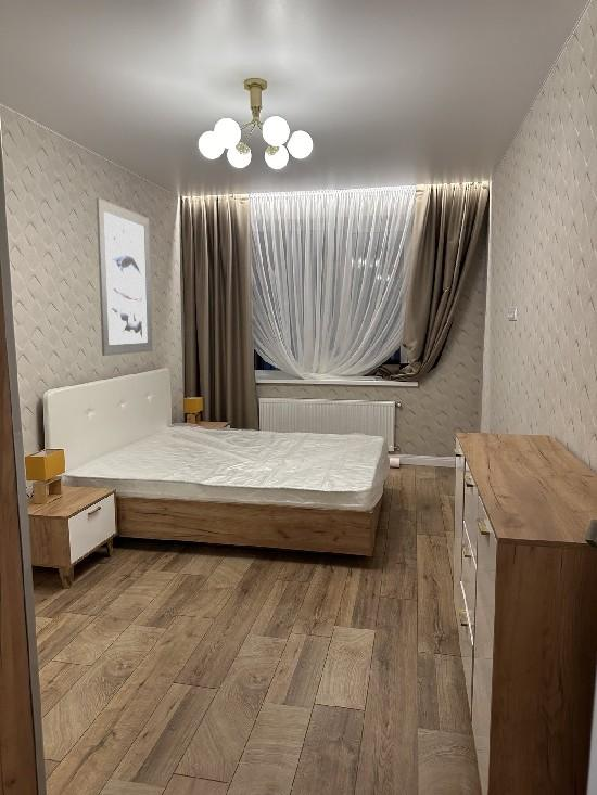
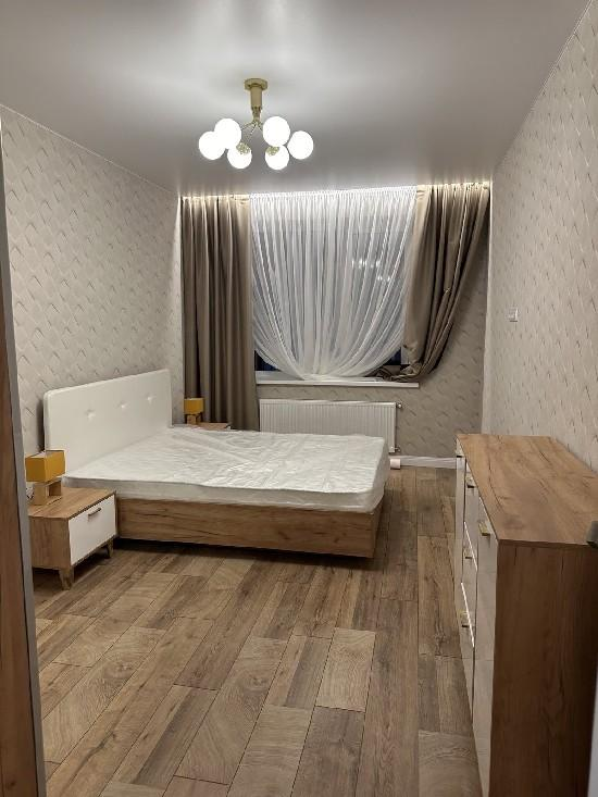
- wall art (127, 282)
